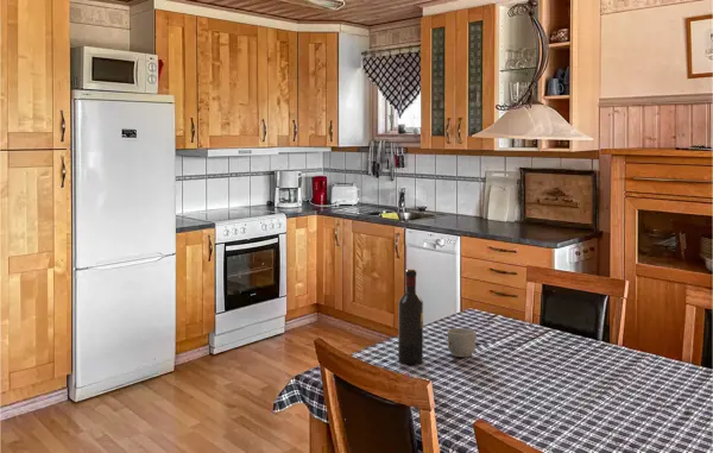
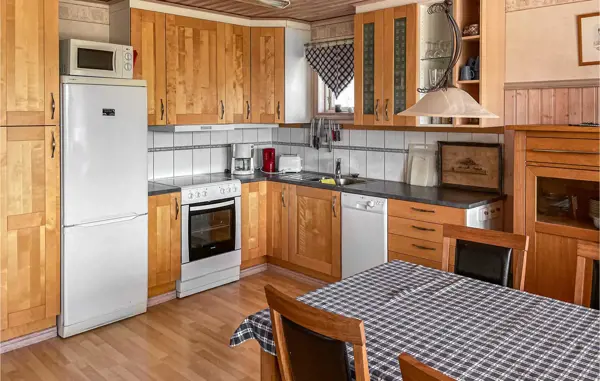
- mug (459, 341)
- wine bottle (410, 315)
